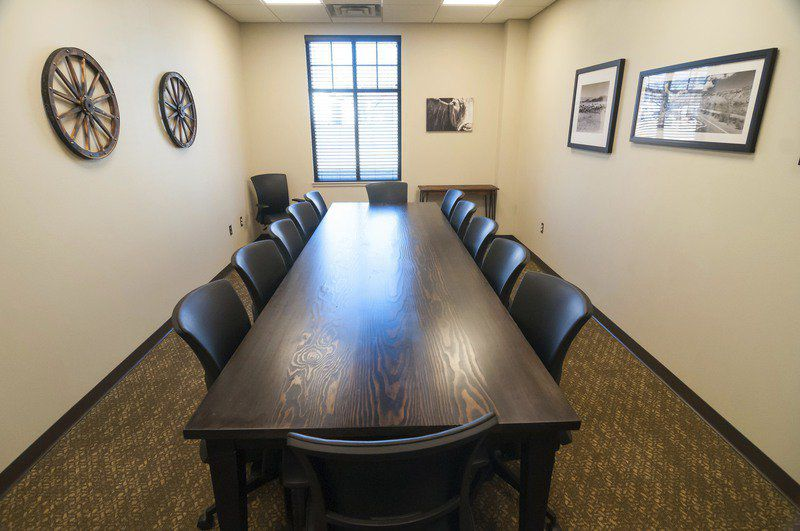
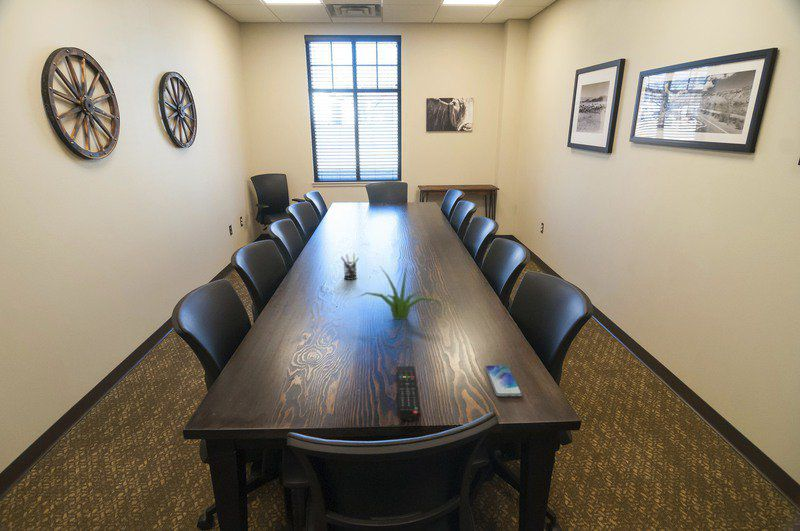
+ smartphone (502, 380)
+ plant (401, 288)
+ pen holder (351, 265)
+ remote control (407, 390)
